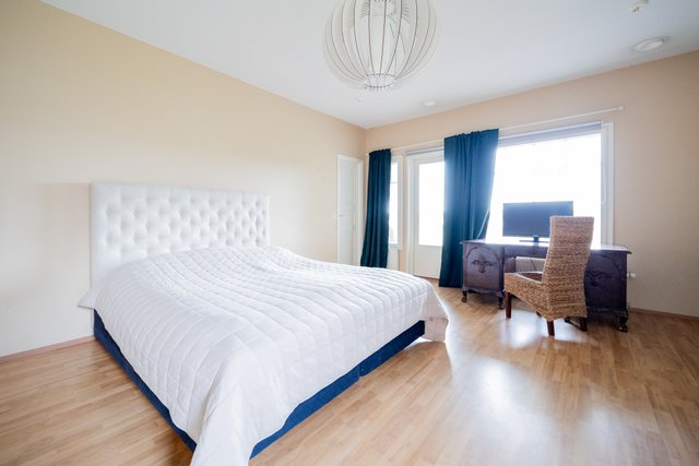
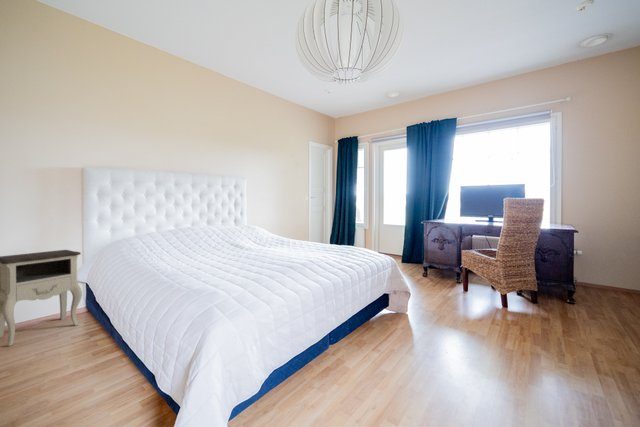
+ nightstand (39, 292)
